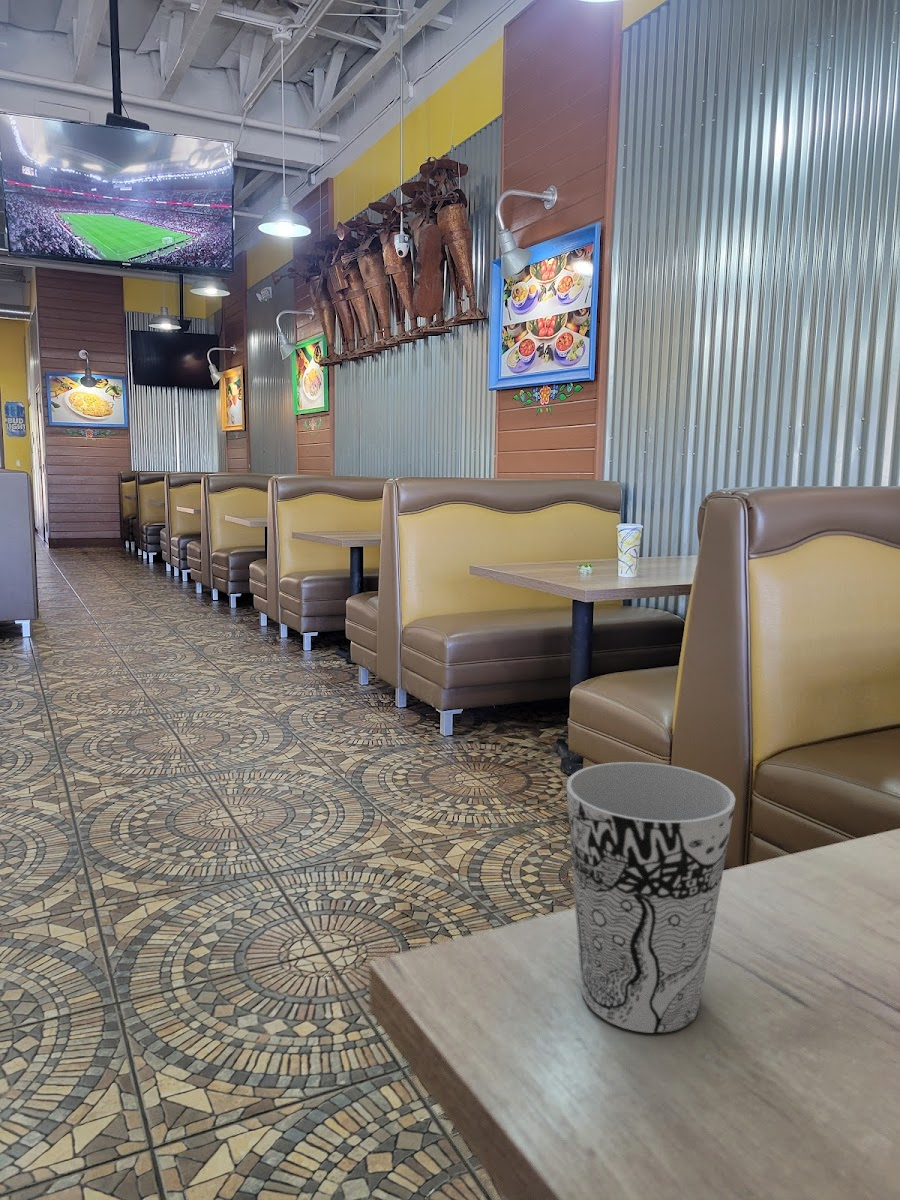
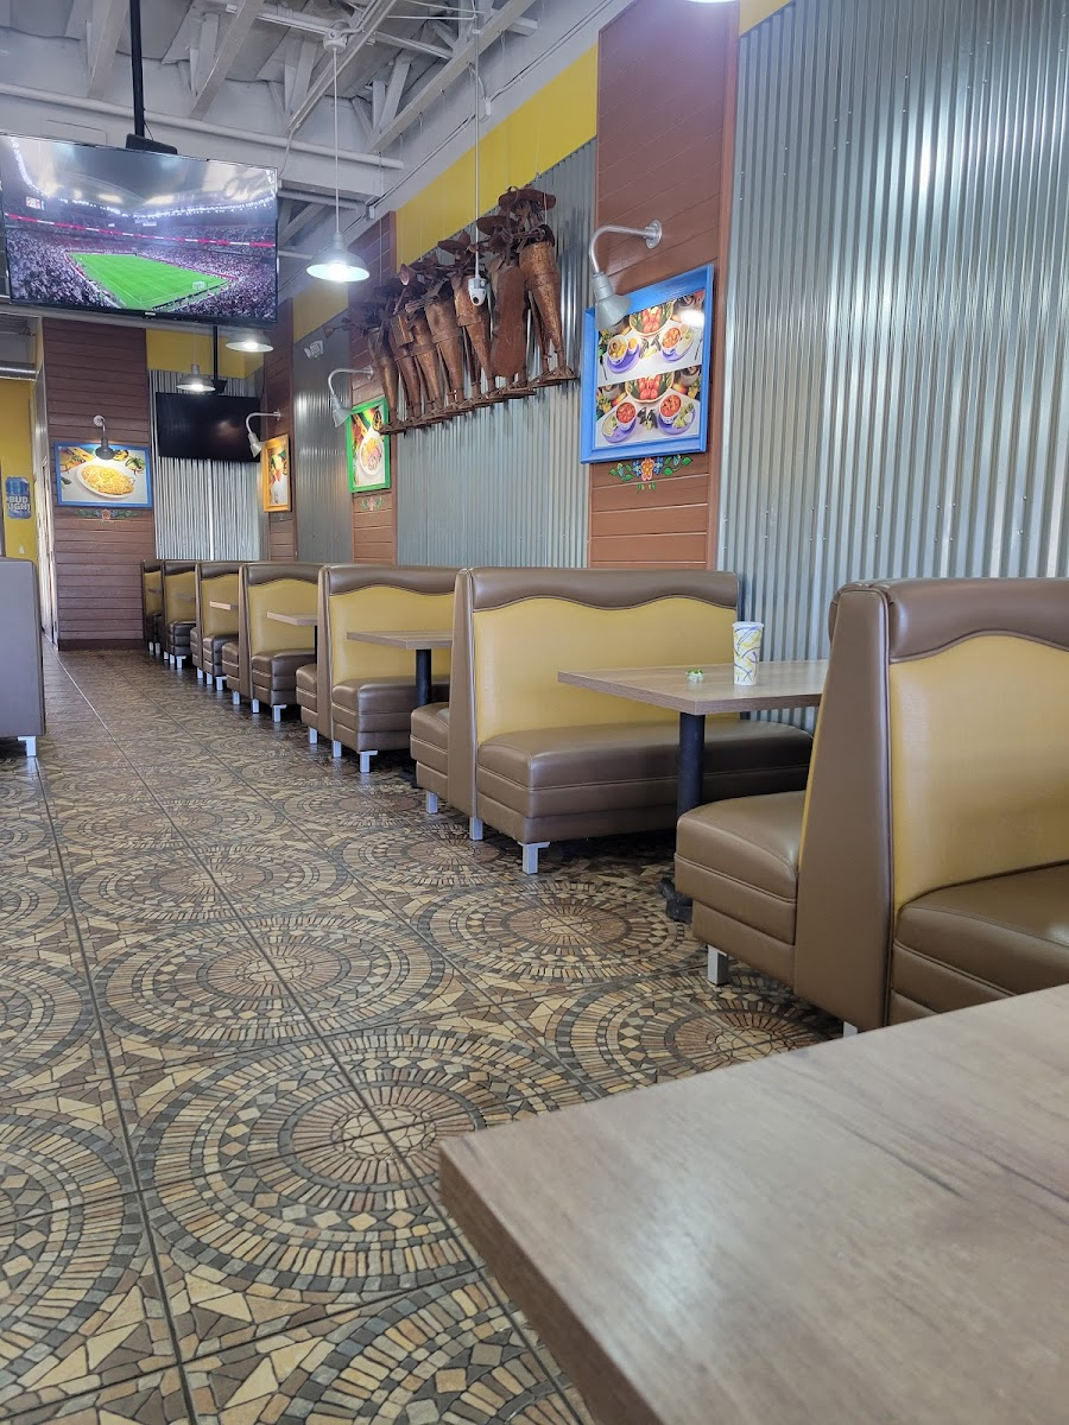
- cup (644, 894)
